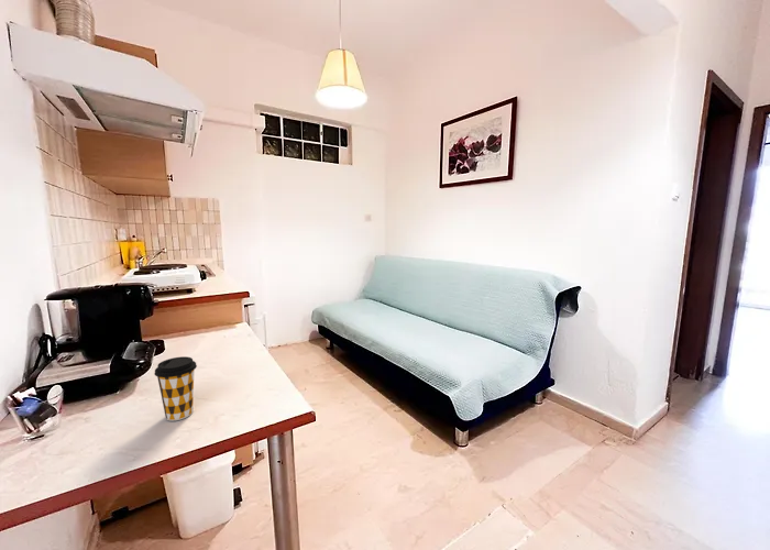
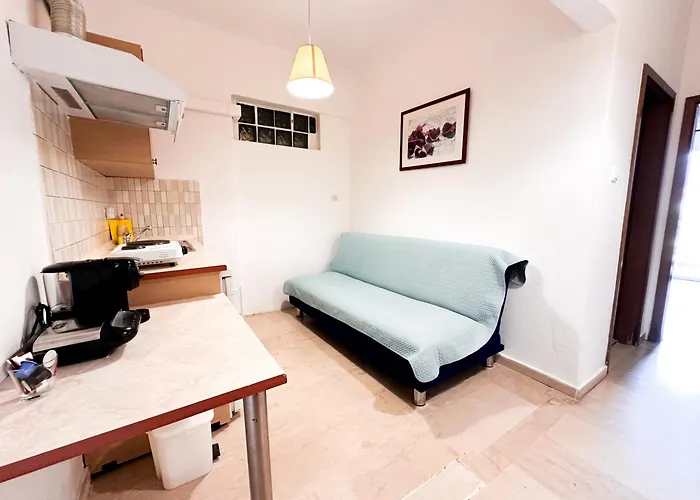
- coffee cup (177, 388)
